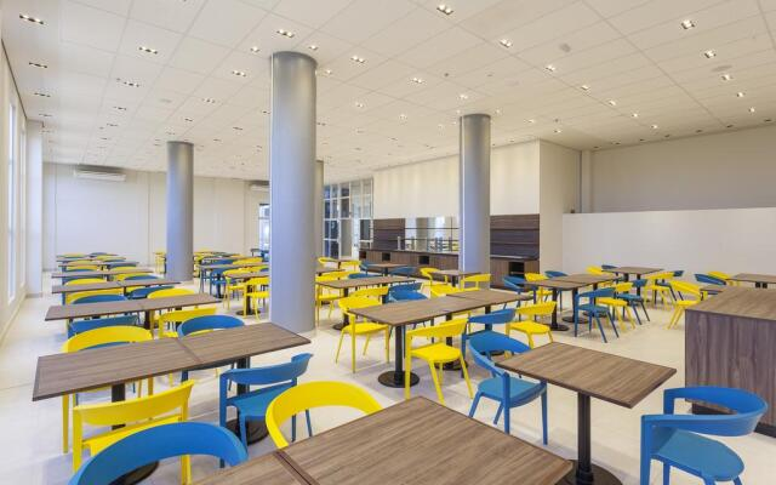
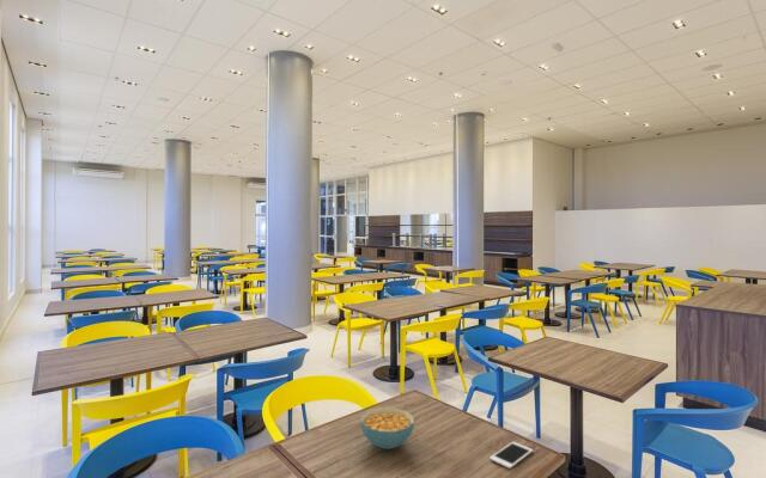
+ cell phone (511, 454)
+ cereal bowl (387, 431)
